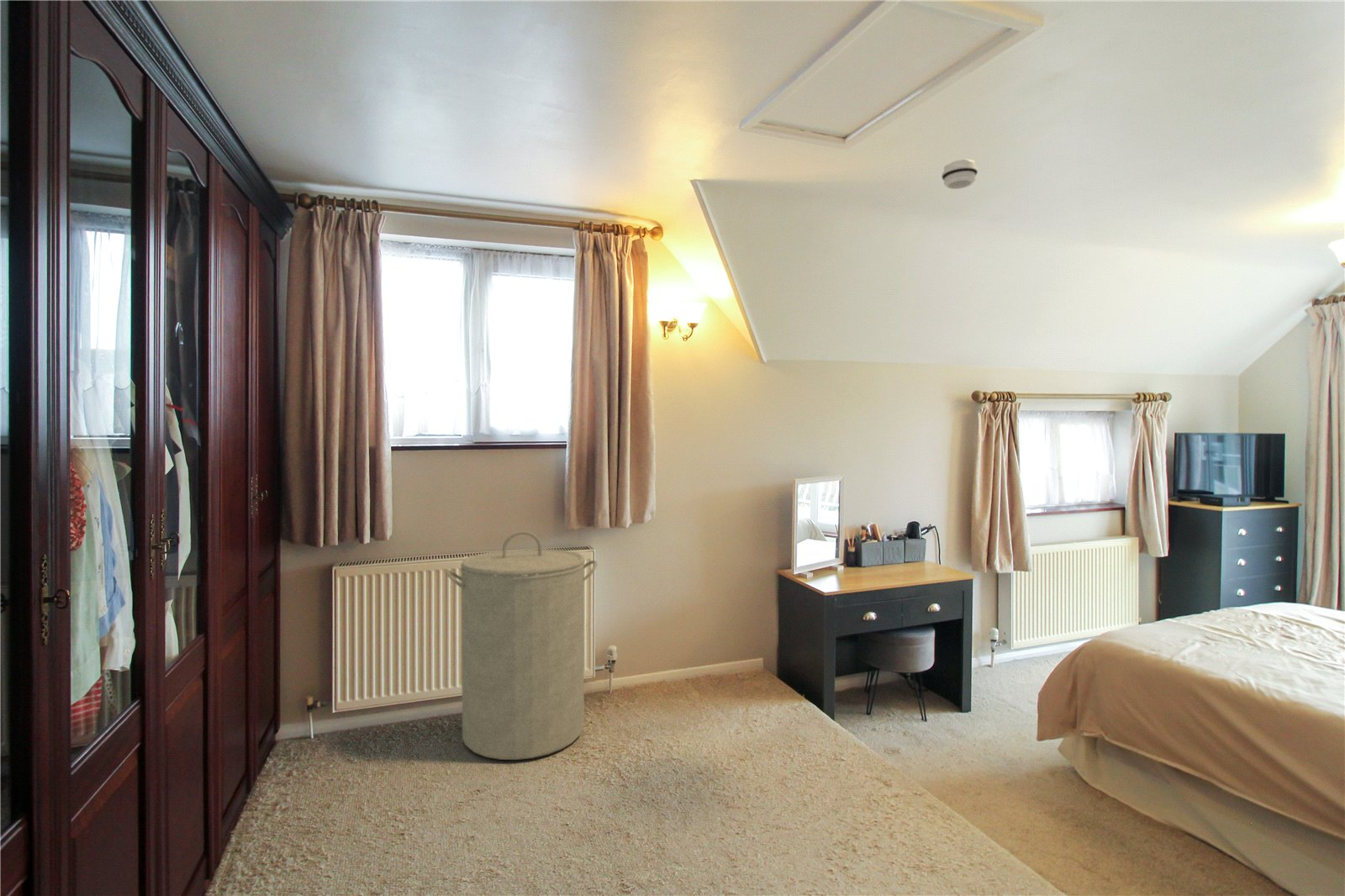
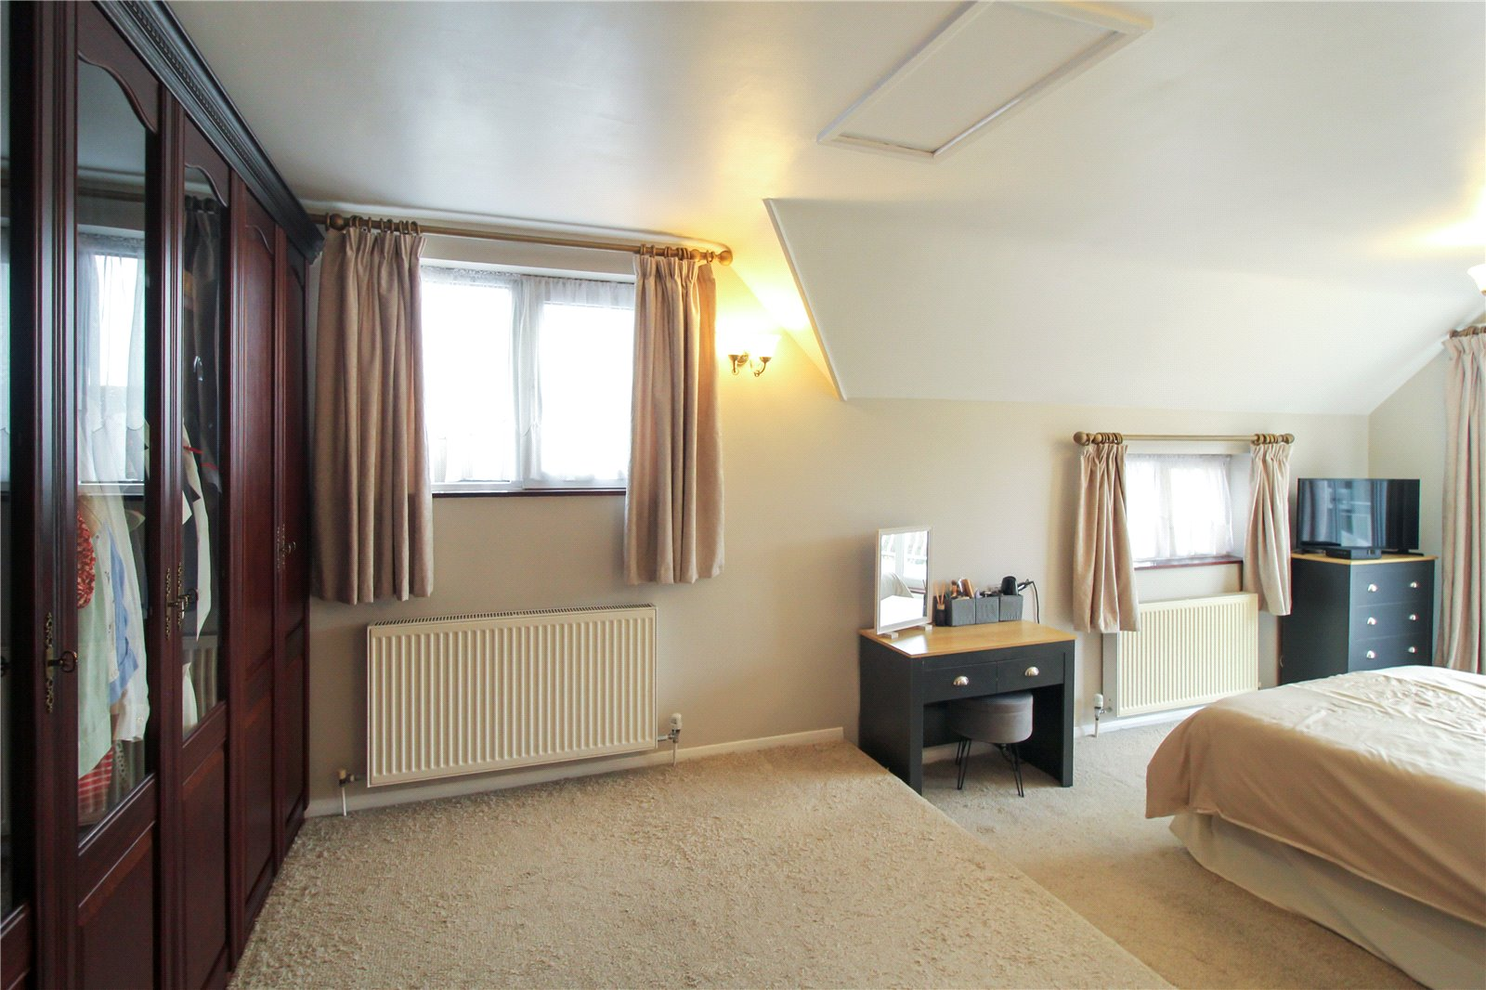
- laundry hamper (524, 631)
- smoke detector (959, 175)
